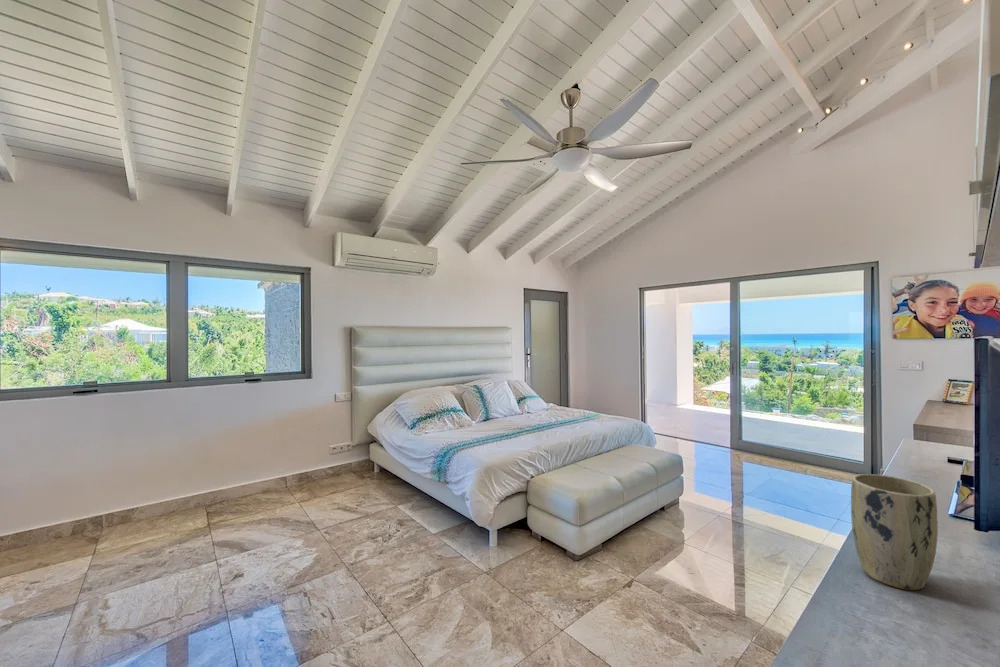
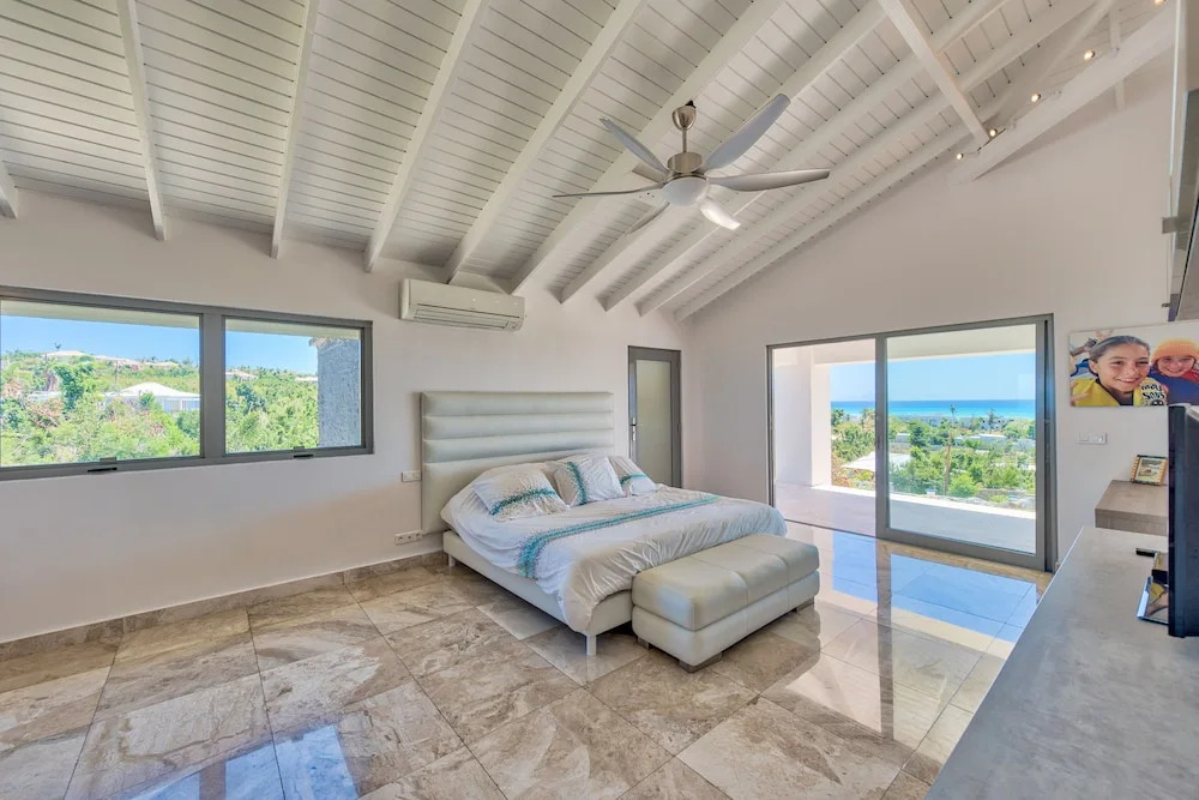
- plant pot (892, 530)
